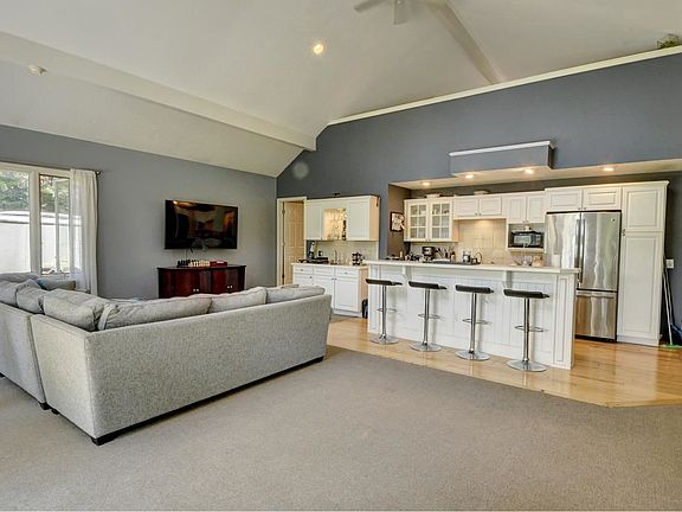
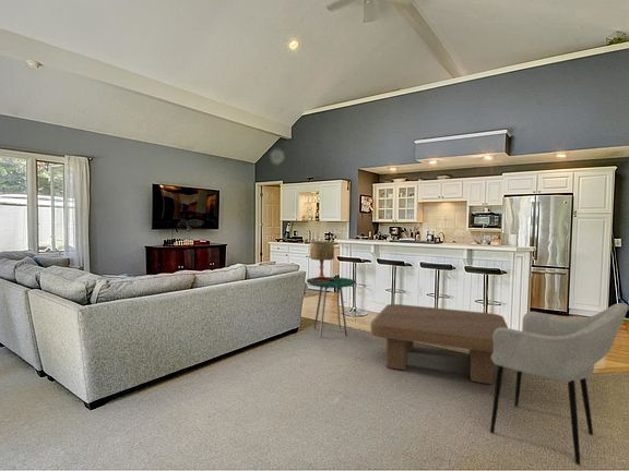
+ side table (324, 304)
+ table lamp (321, 261)
+ armchair (556, 366)
+ coffee table (439, 340)
